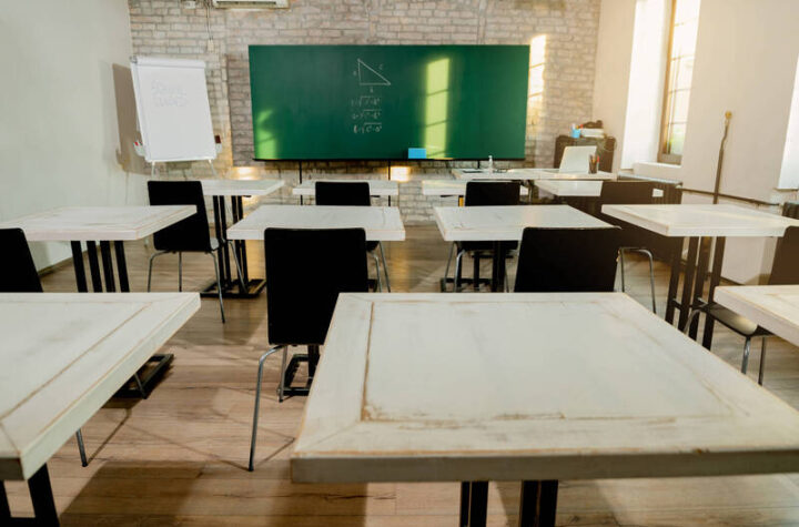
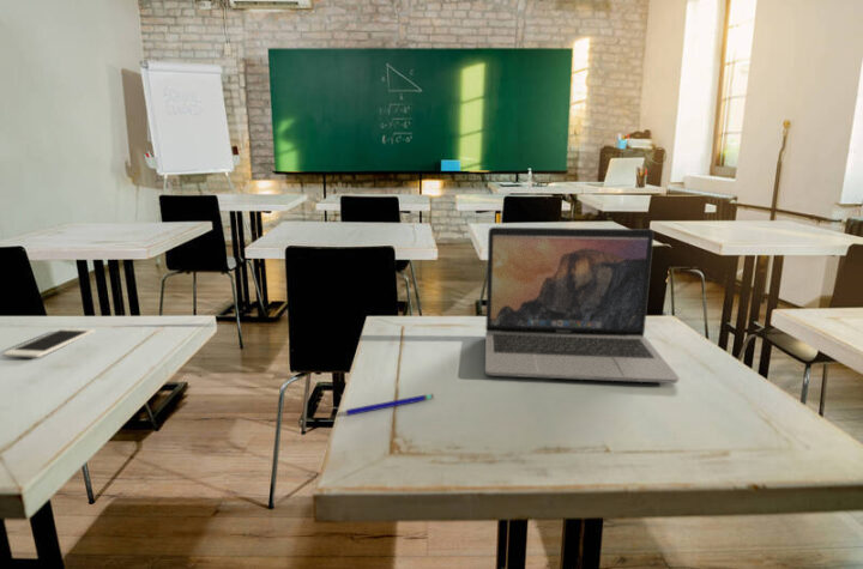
+ pen (391, 404)
+ cell phone (52, 341)
+ laptop (574, 298)
